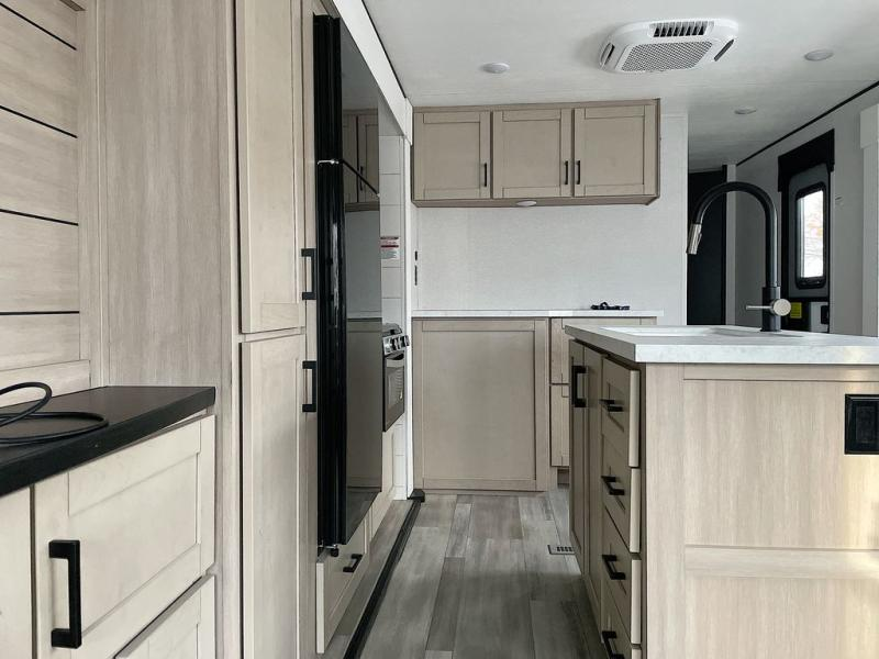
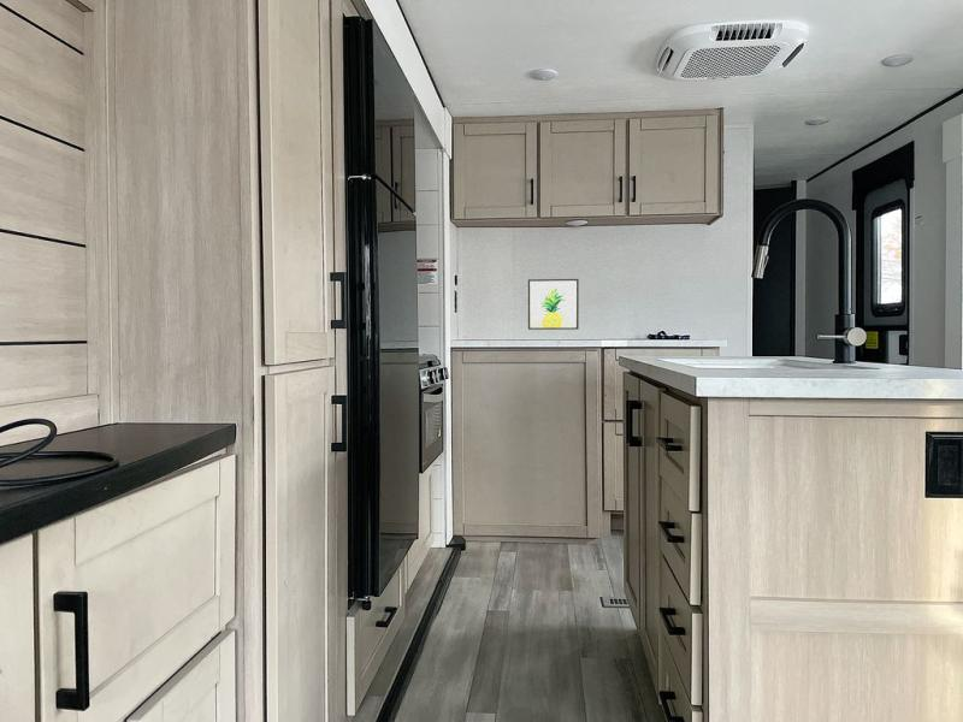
+ wall art (553, 304)
